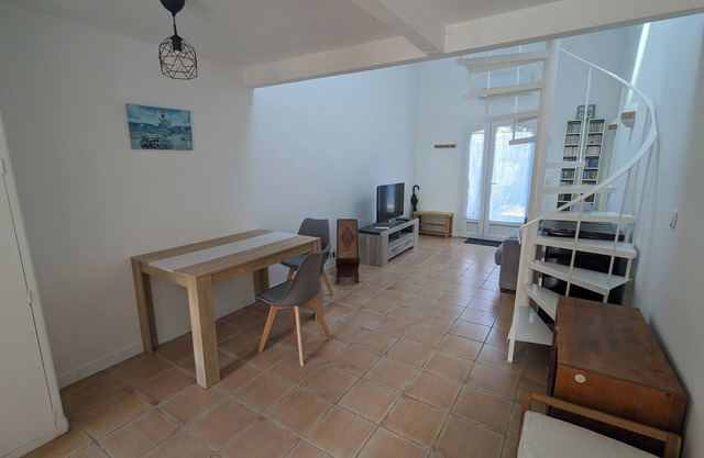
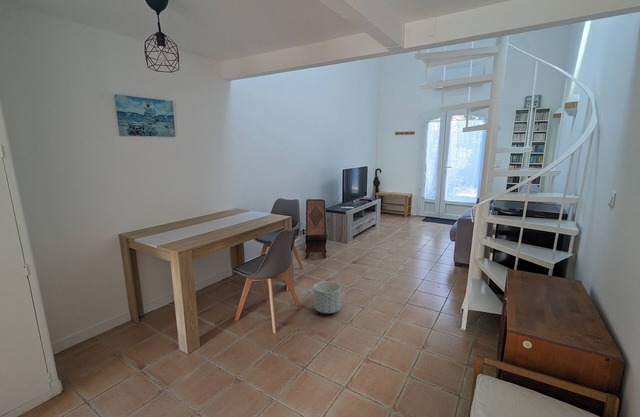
+ planter (327, 298)
